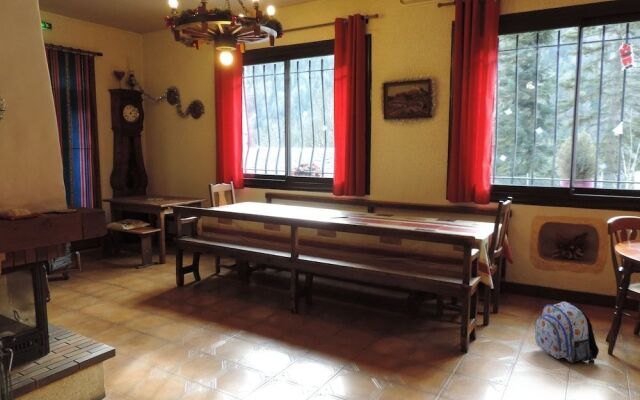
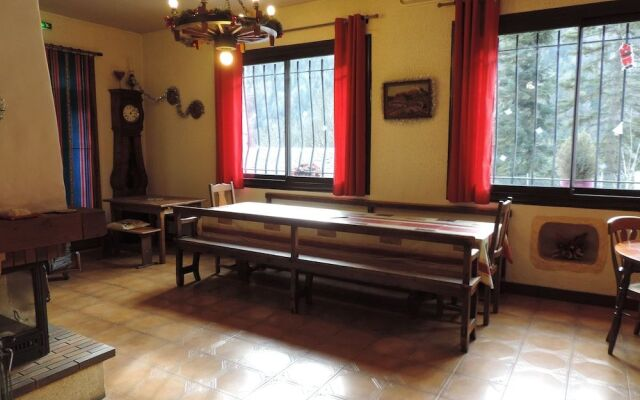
- backpack (561, 329)
